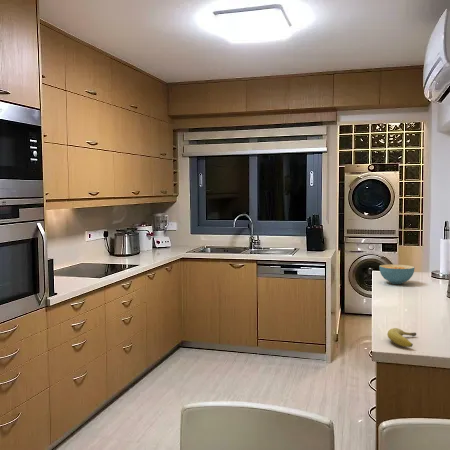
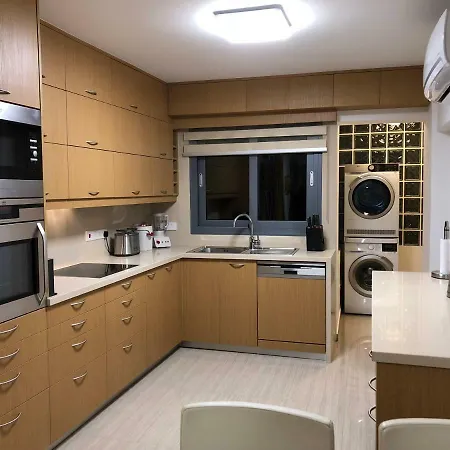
- fruit (401, 335)
- cereal bowl (396, 274)
